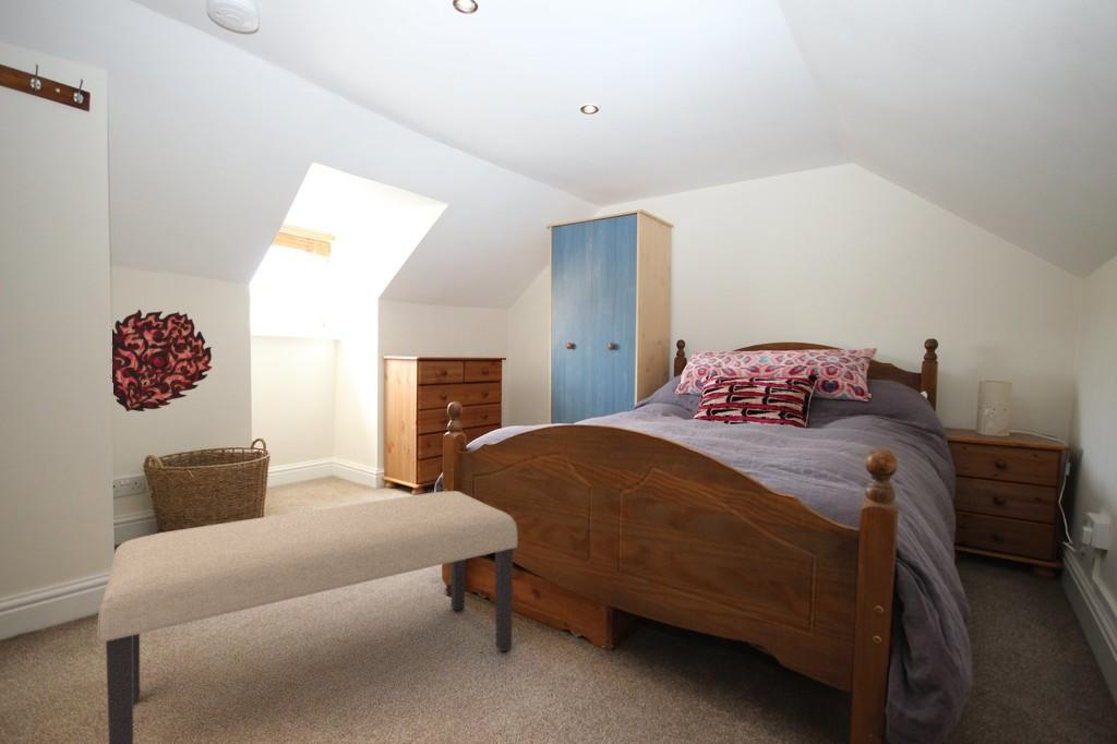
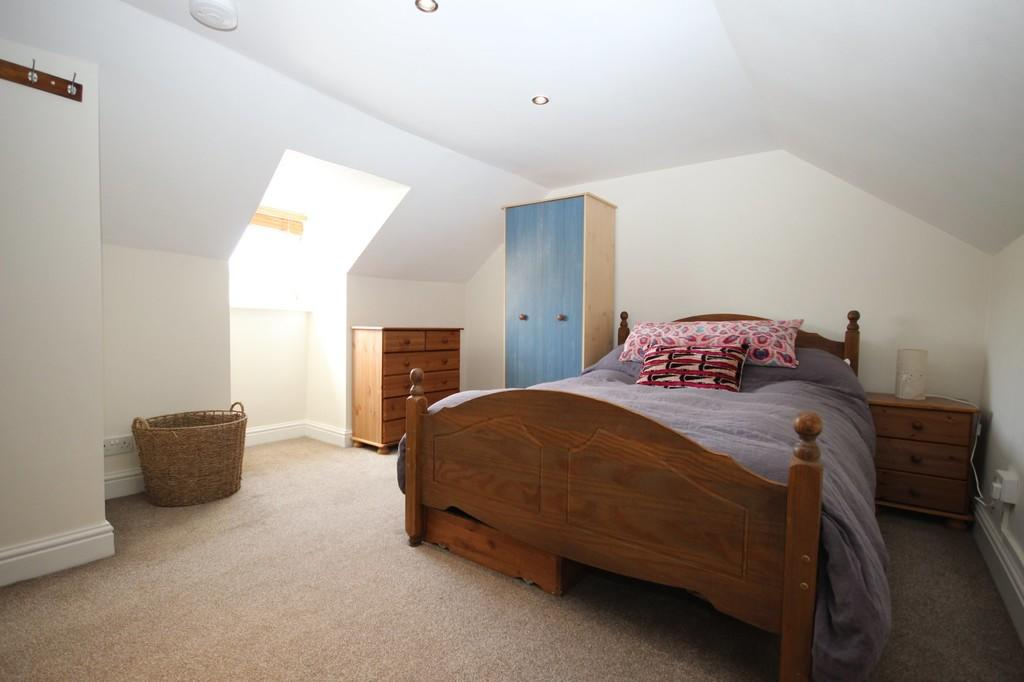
- bench (331, 589)
- wall ornament (161, 360)
